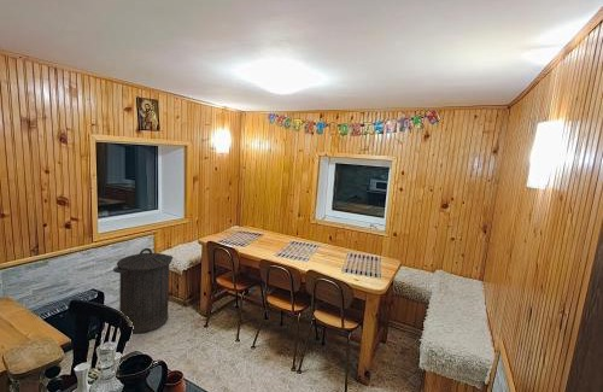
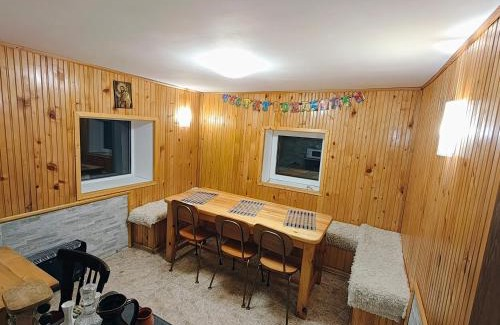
- trash can (145, 285)
